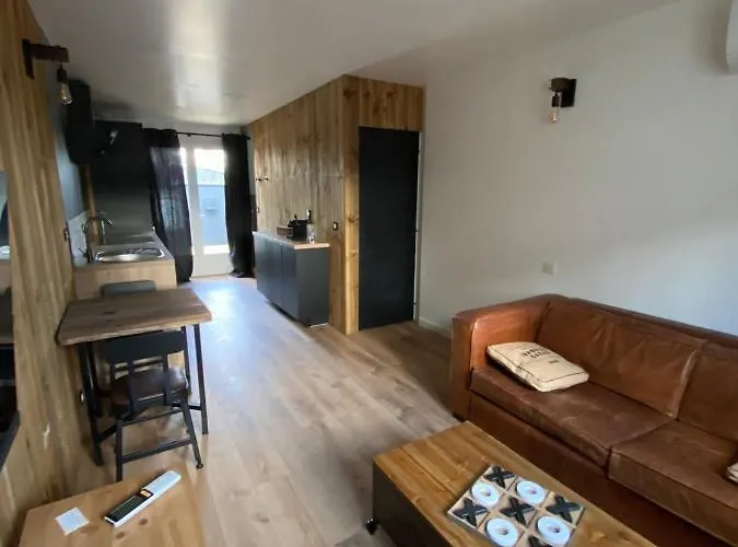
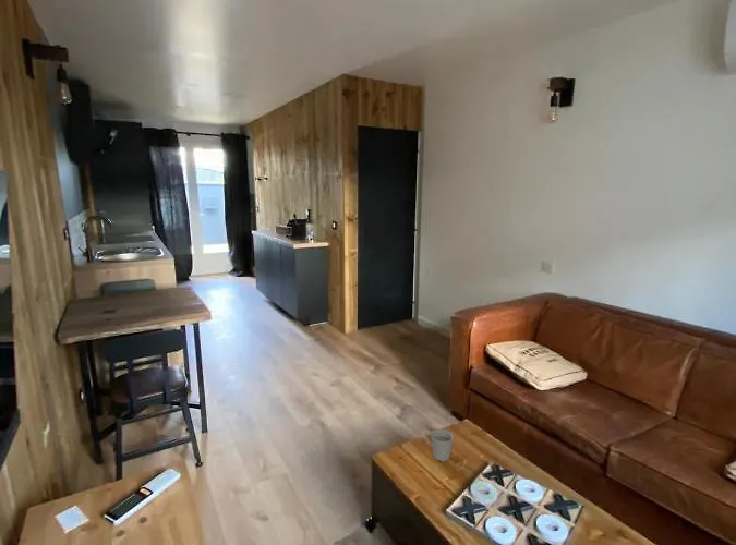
+ mug (437, 444)
